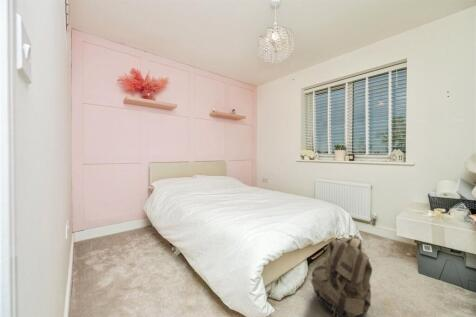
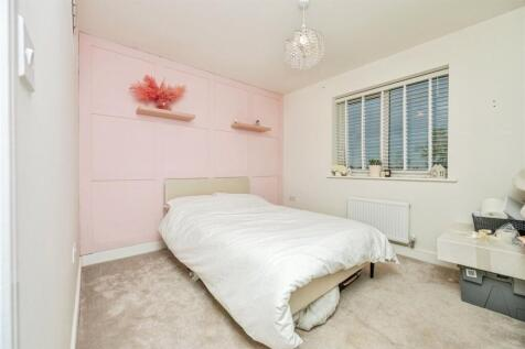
- backpack (339, 269)
